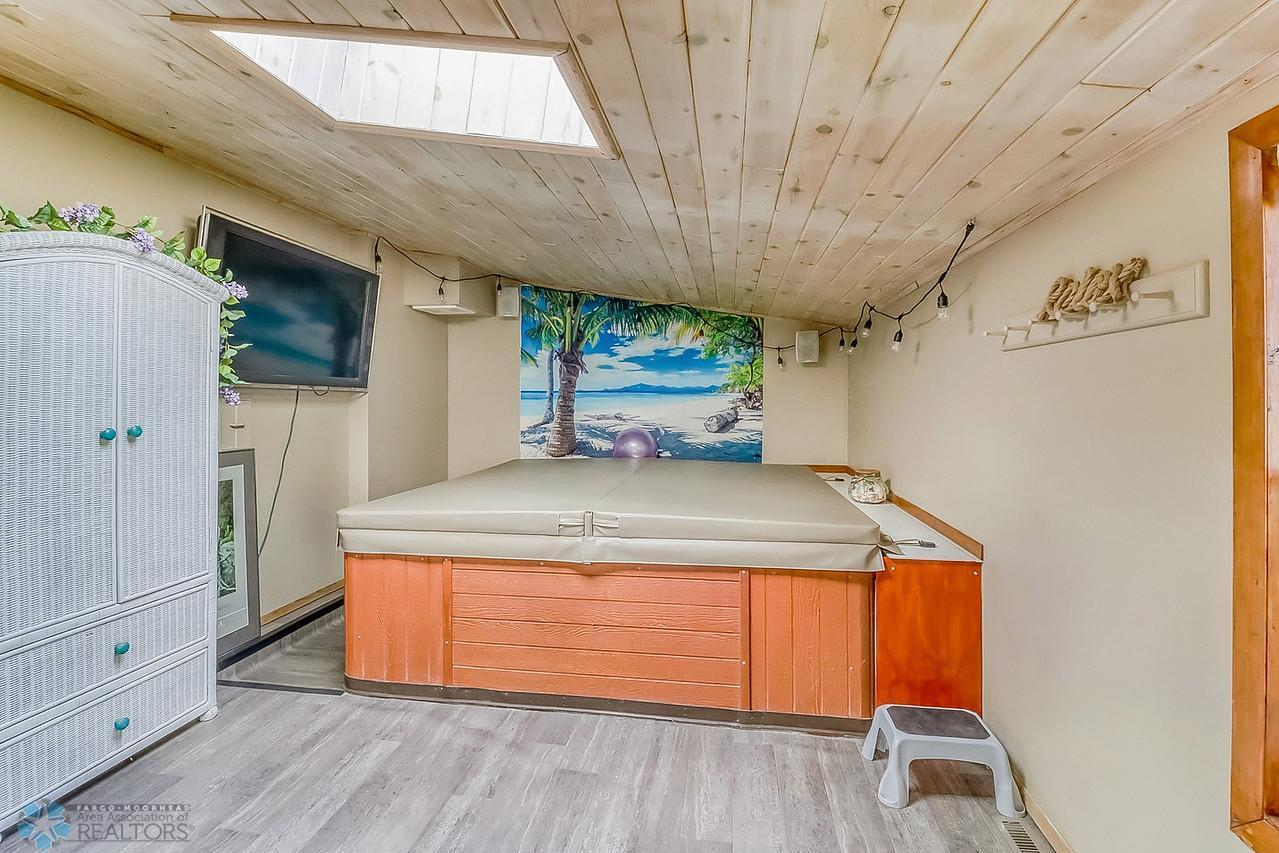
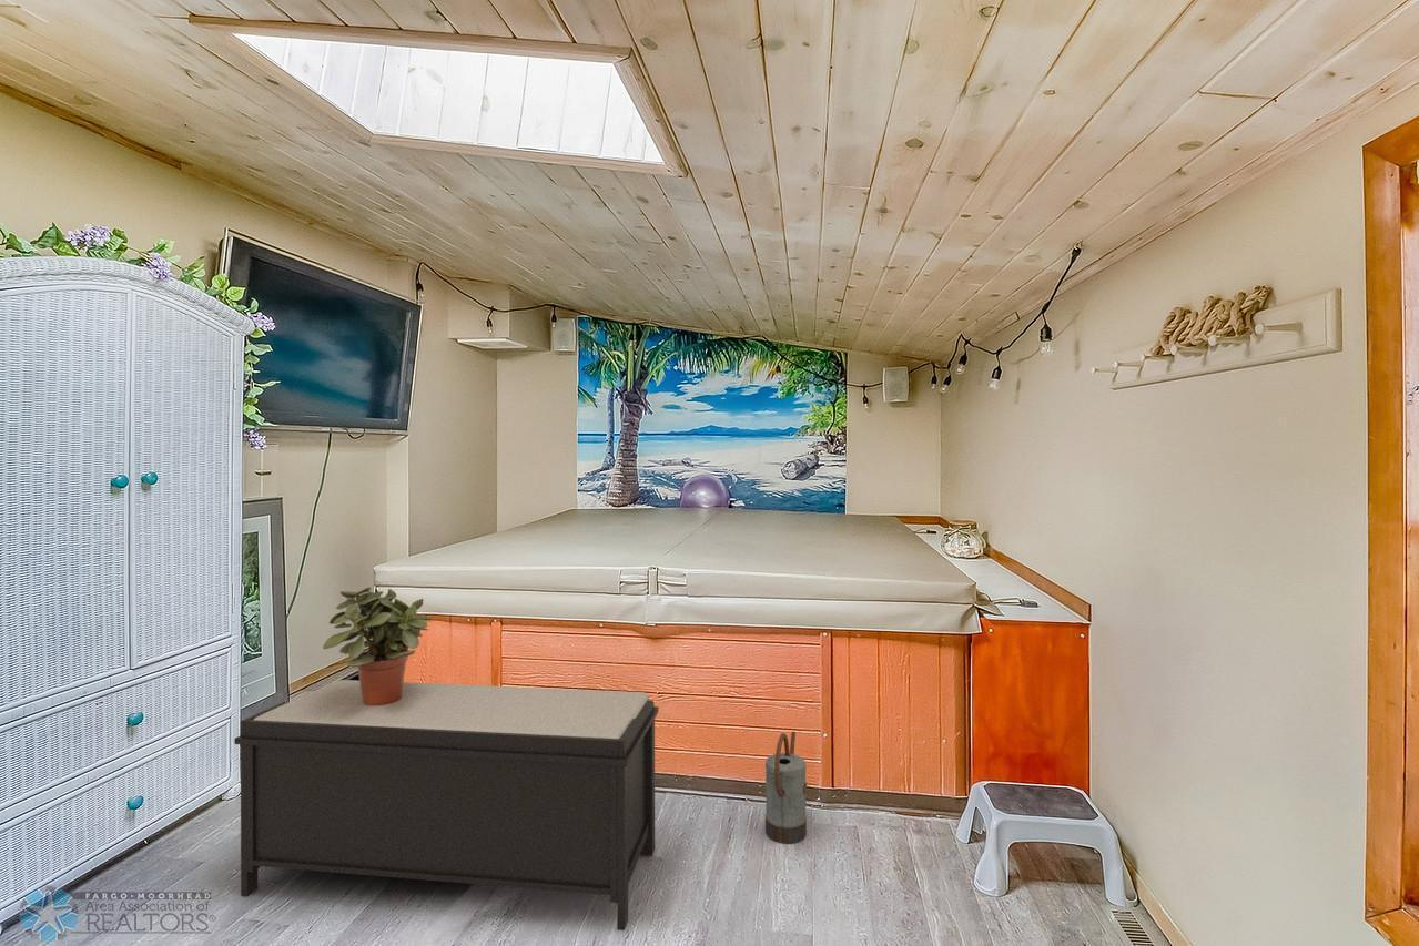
+ bench (459, 787)
+ potted plant (382, 643)
+ watering can (785, 779)
